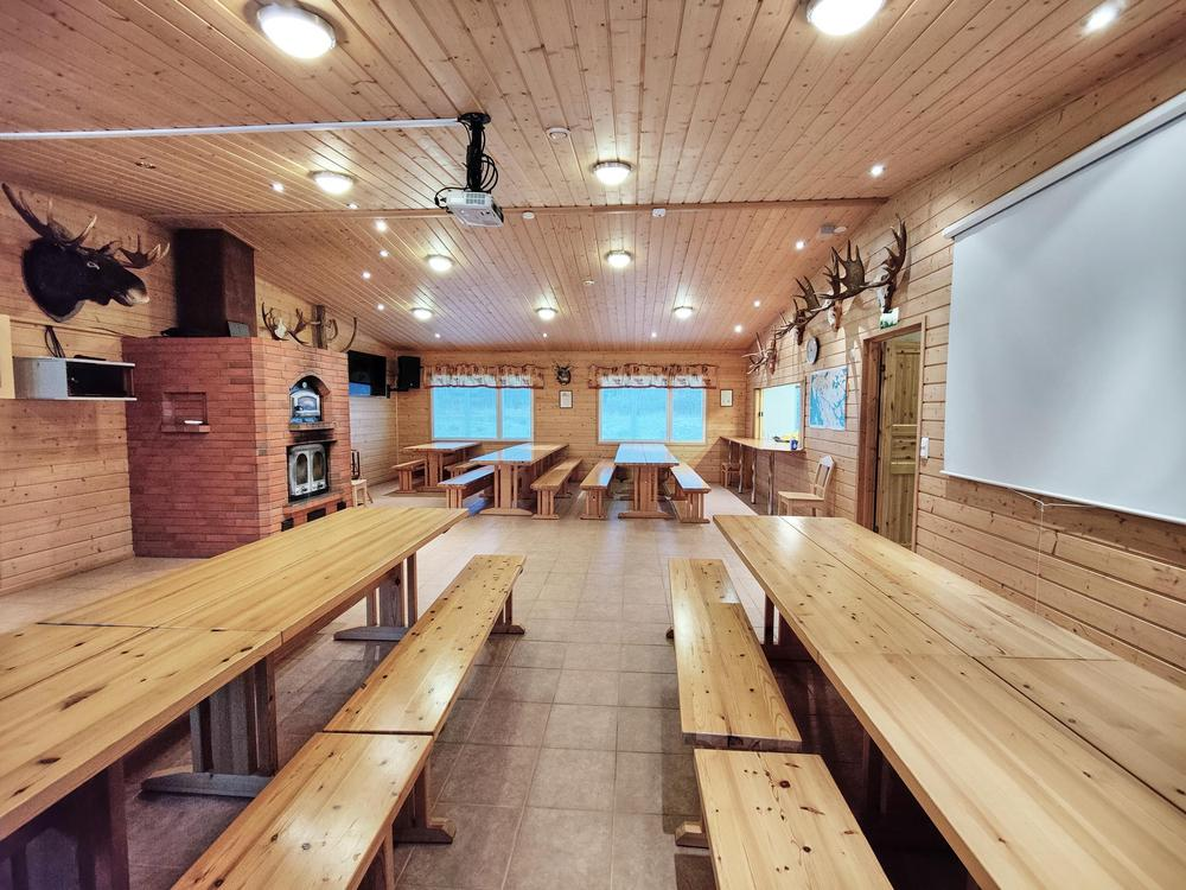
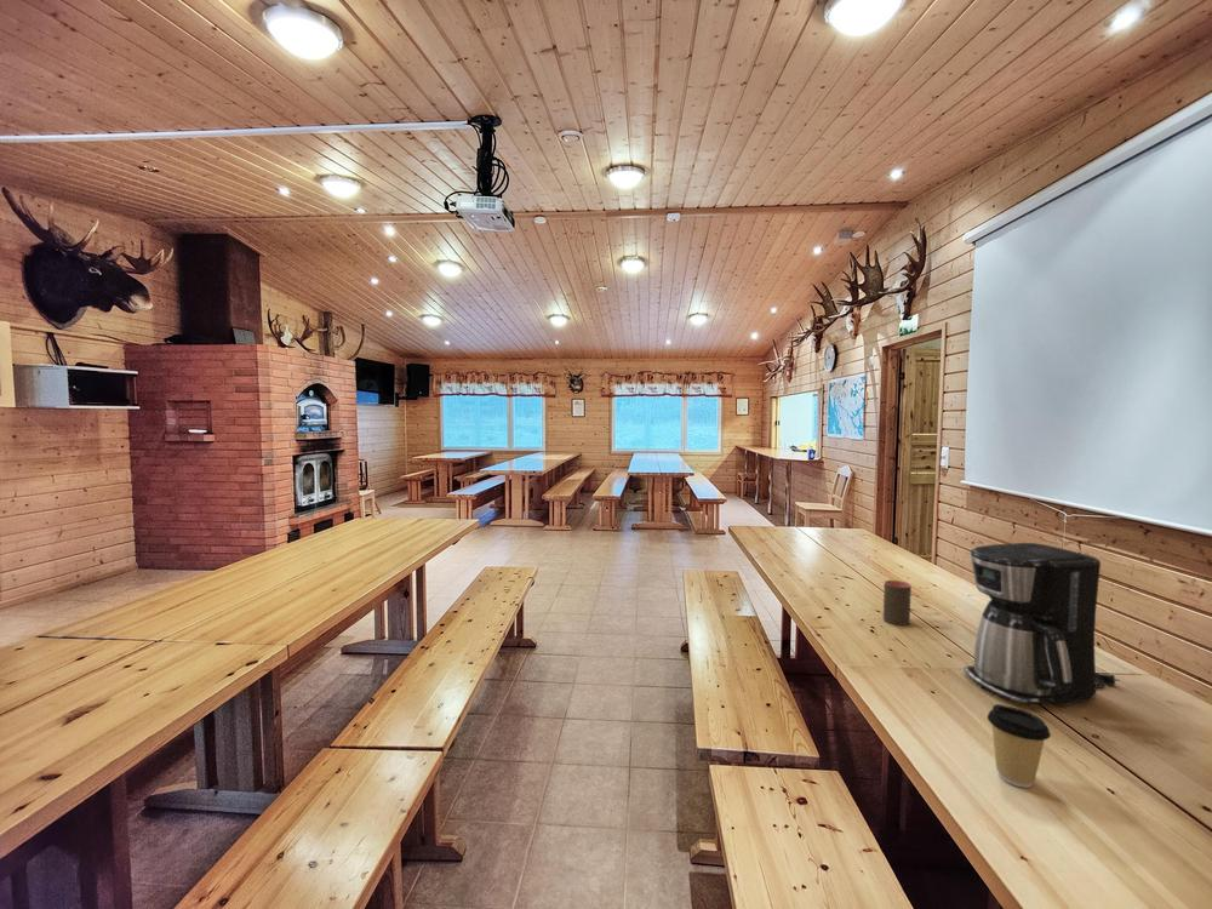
+ coffee maker (1052, 622)
+ coffee cup (1016, 745)
+ cup (897, 601)
